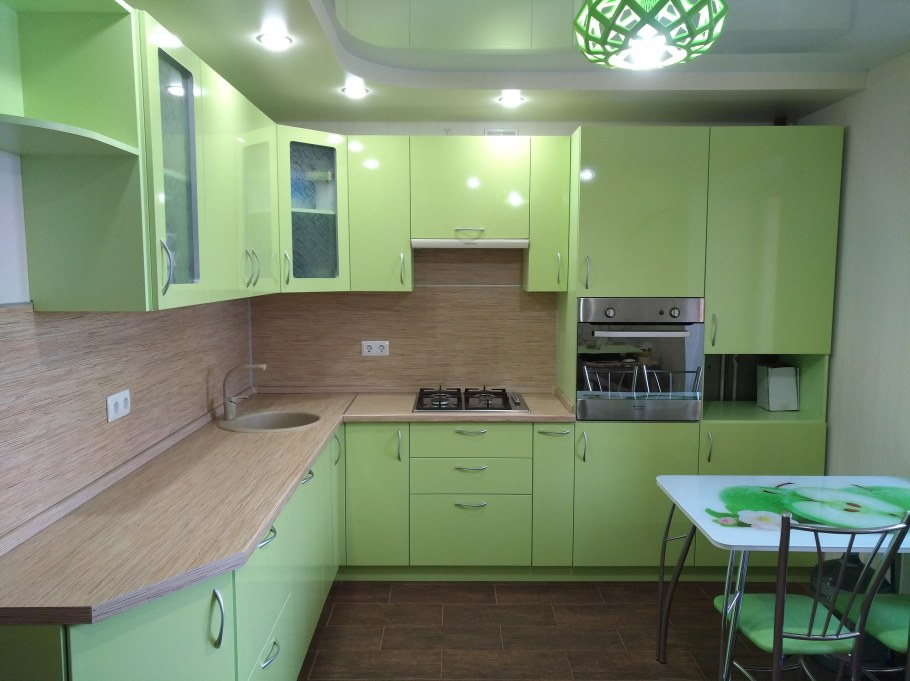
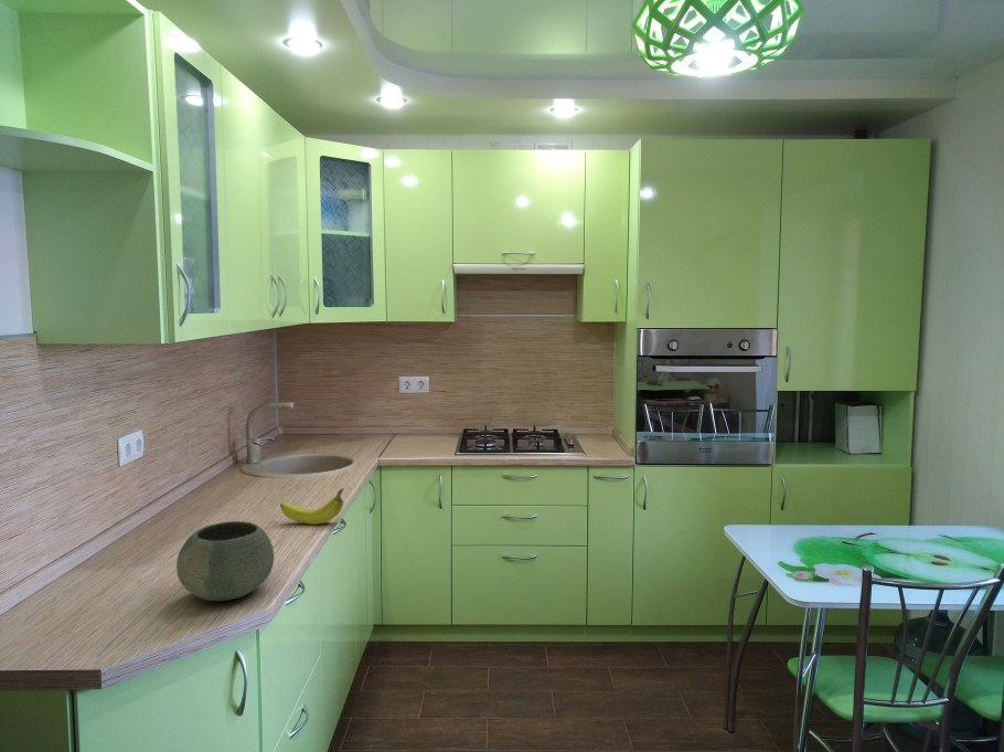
+ bowl (226, 562)
+ fruit (312, 509)
